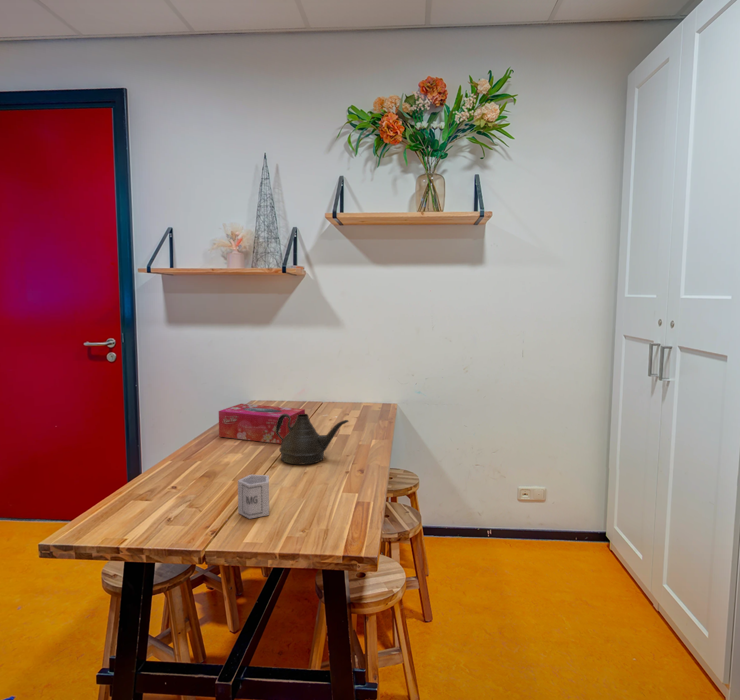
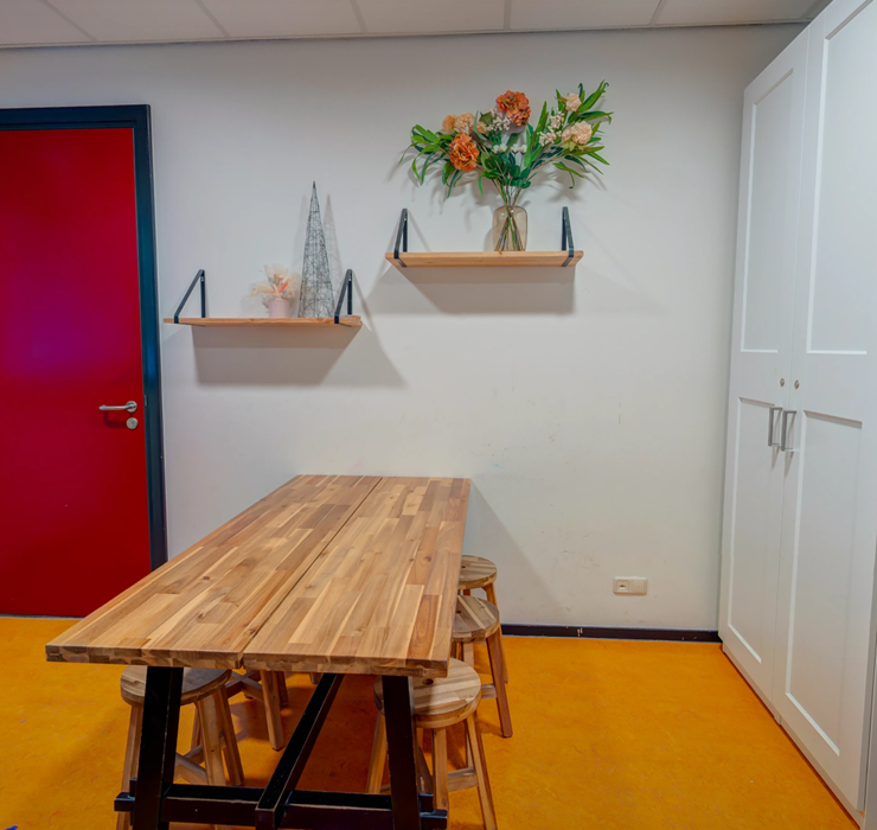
- teapot (311, 437)
- cup (256, 494)
- tissue box (262, 422)
